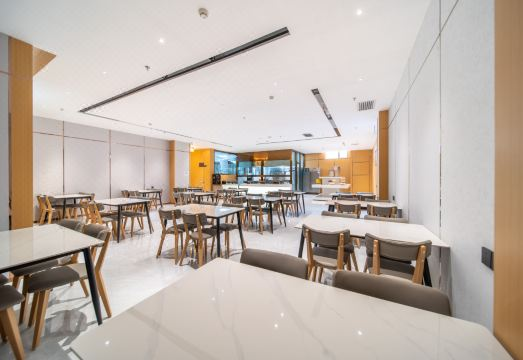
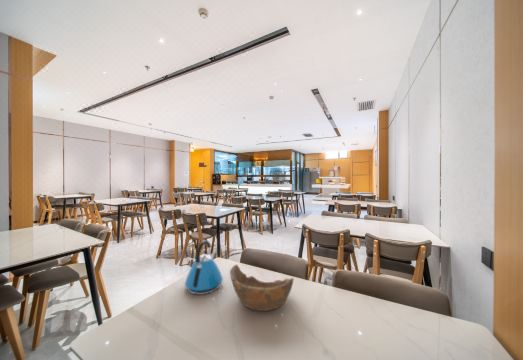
+ kettle (203, 263)
+ bowl (260, 286)
